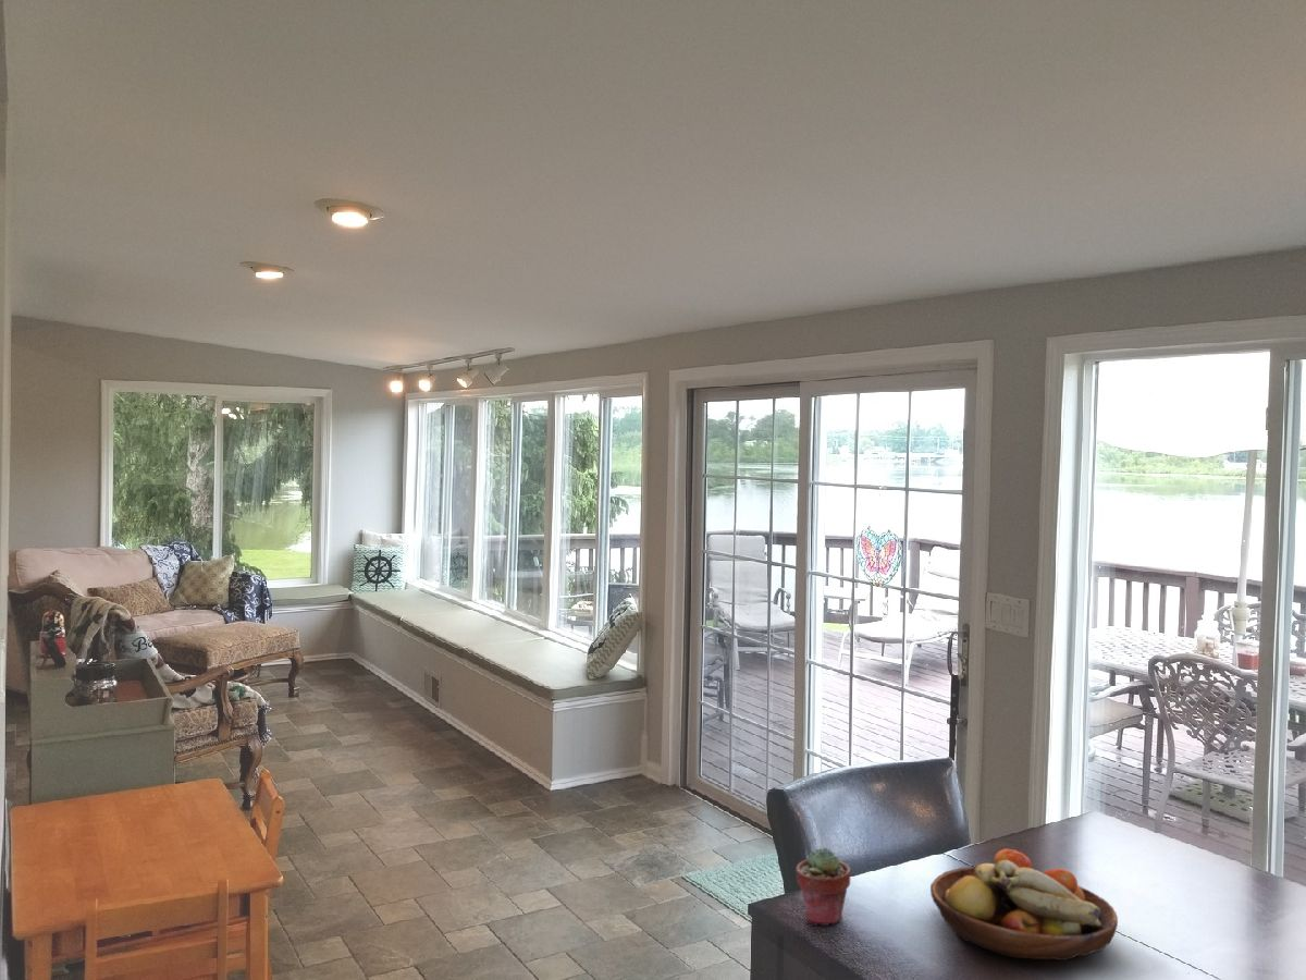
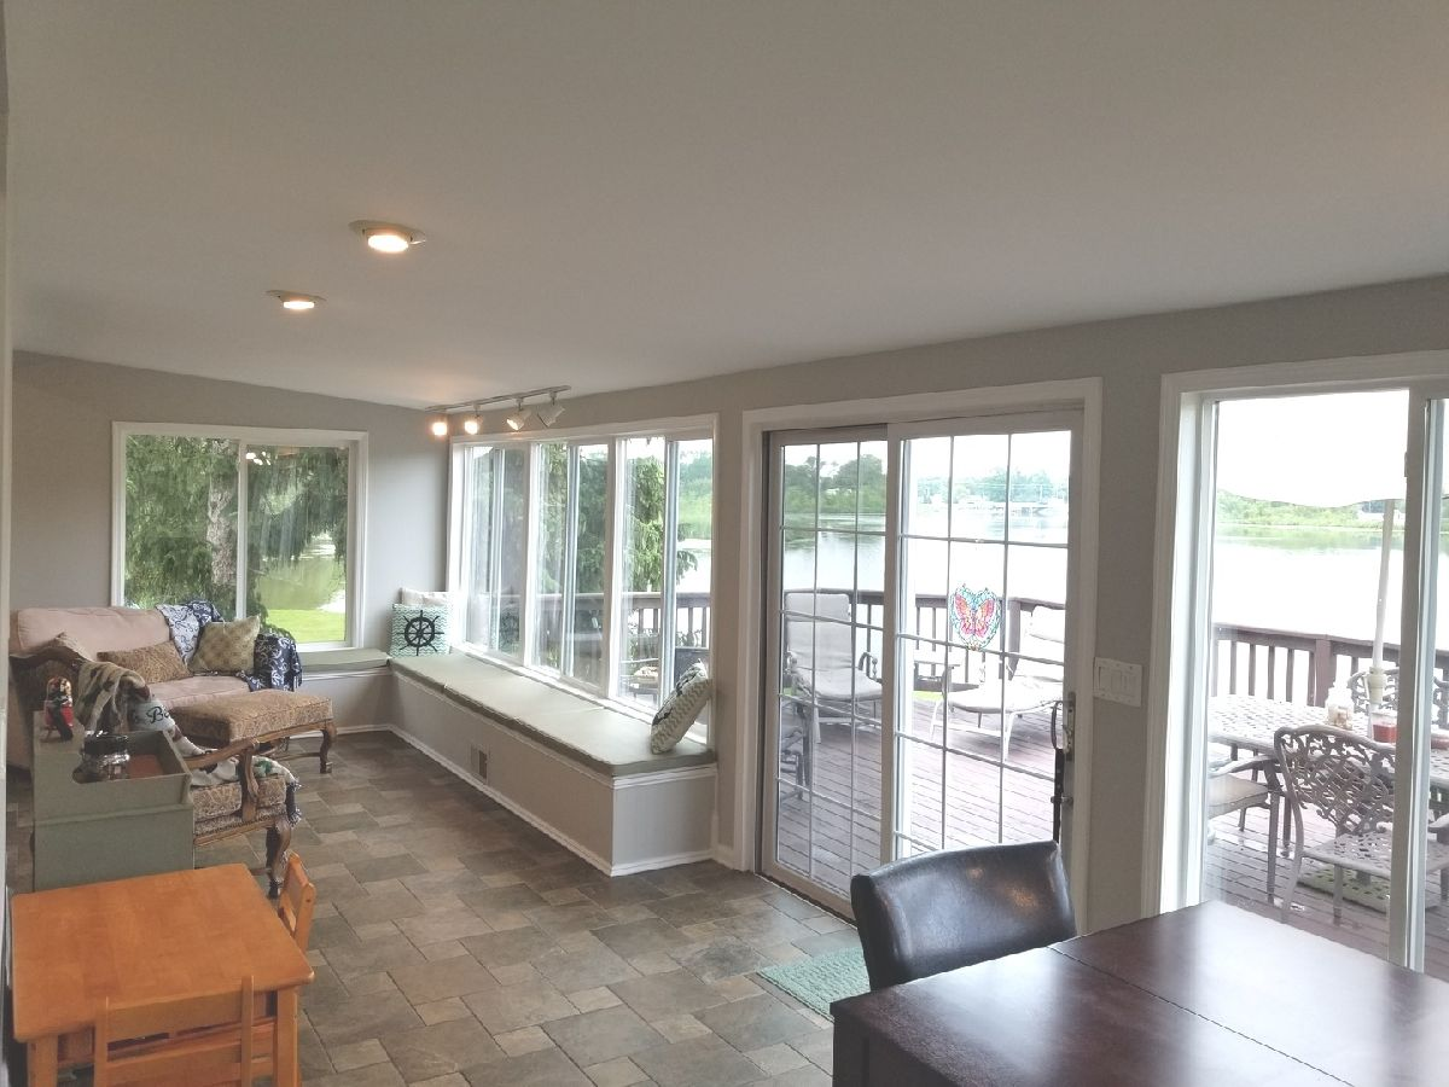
- potted succulent (823, 882)
- fruit bowl (1023, 893)
